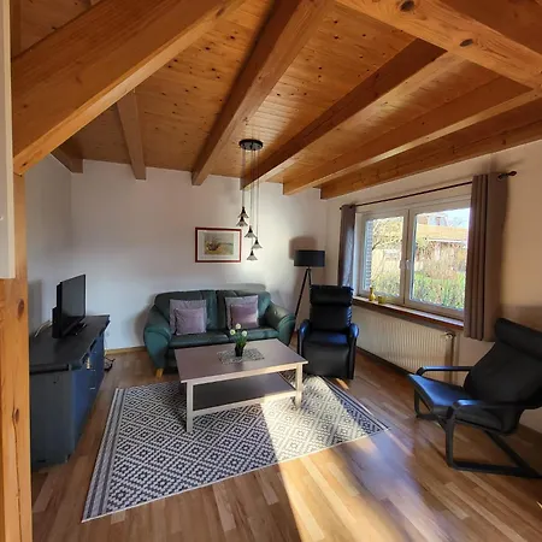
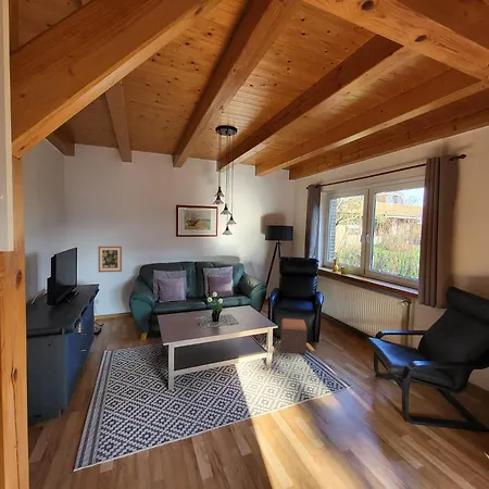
+ wall art (110, 259)
+ footstool (292, 335)
